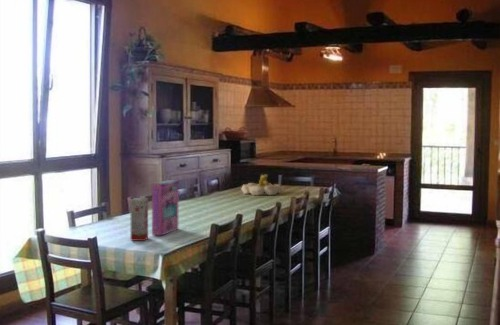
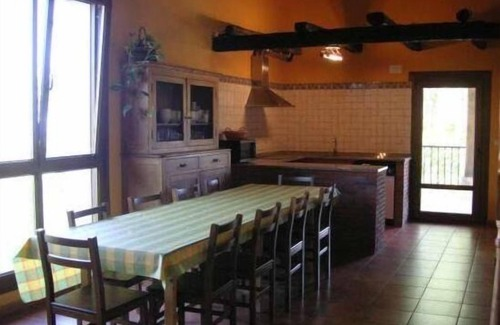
- milk carton (139, 217)
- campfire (261, 183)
- cereal box (165, 206)
